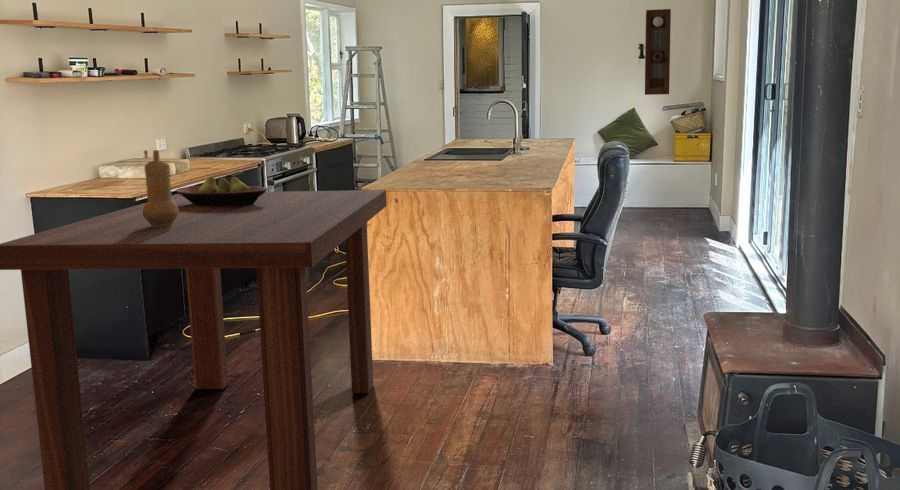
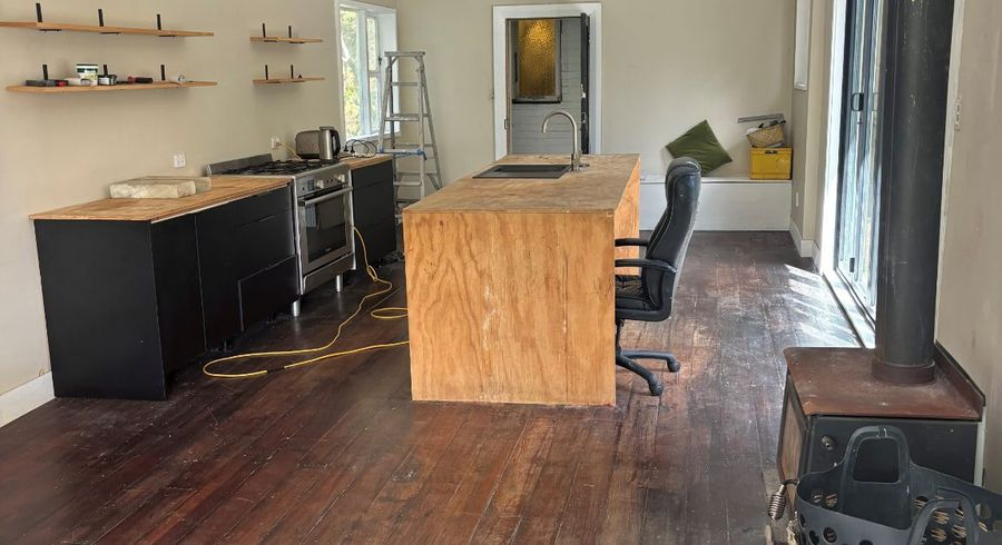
- pepper mill (156, 187)
- dining table (224, 332)
- pendulum clock (653, 52)
- fruit bowl (221, 190)
